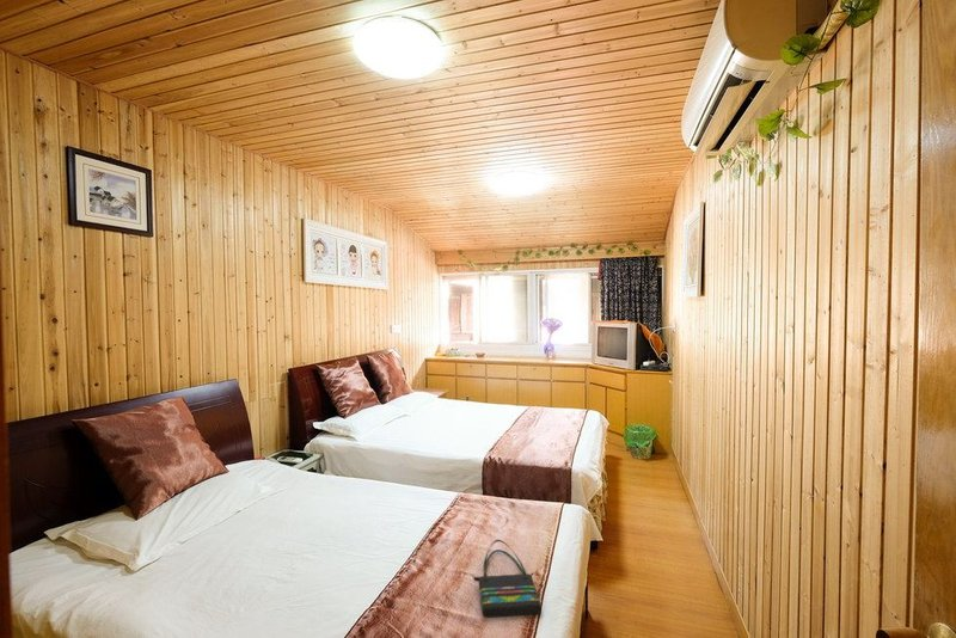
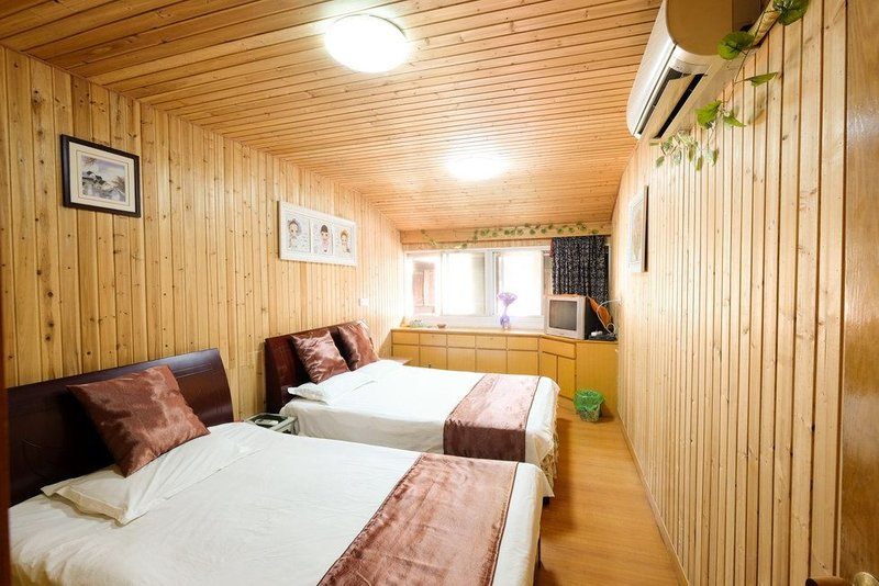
- tote bag (503, 575)
